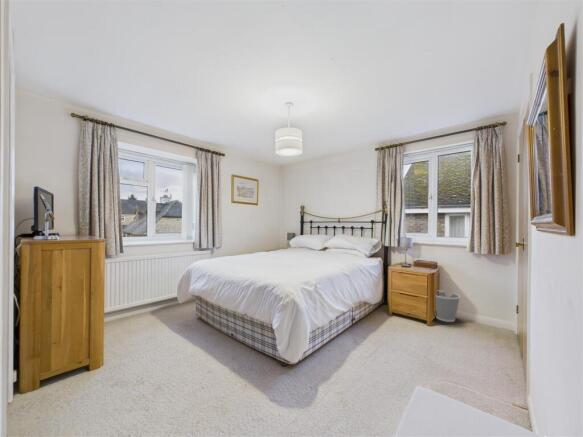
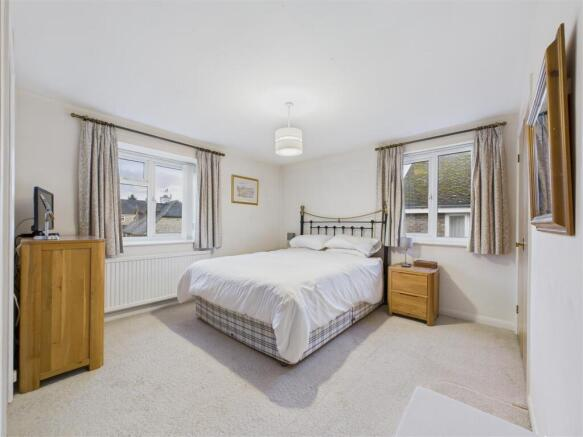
- wastebasket (445, 306)
